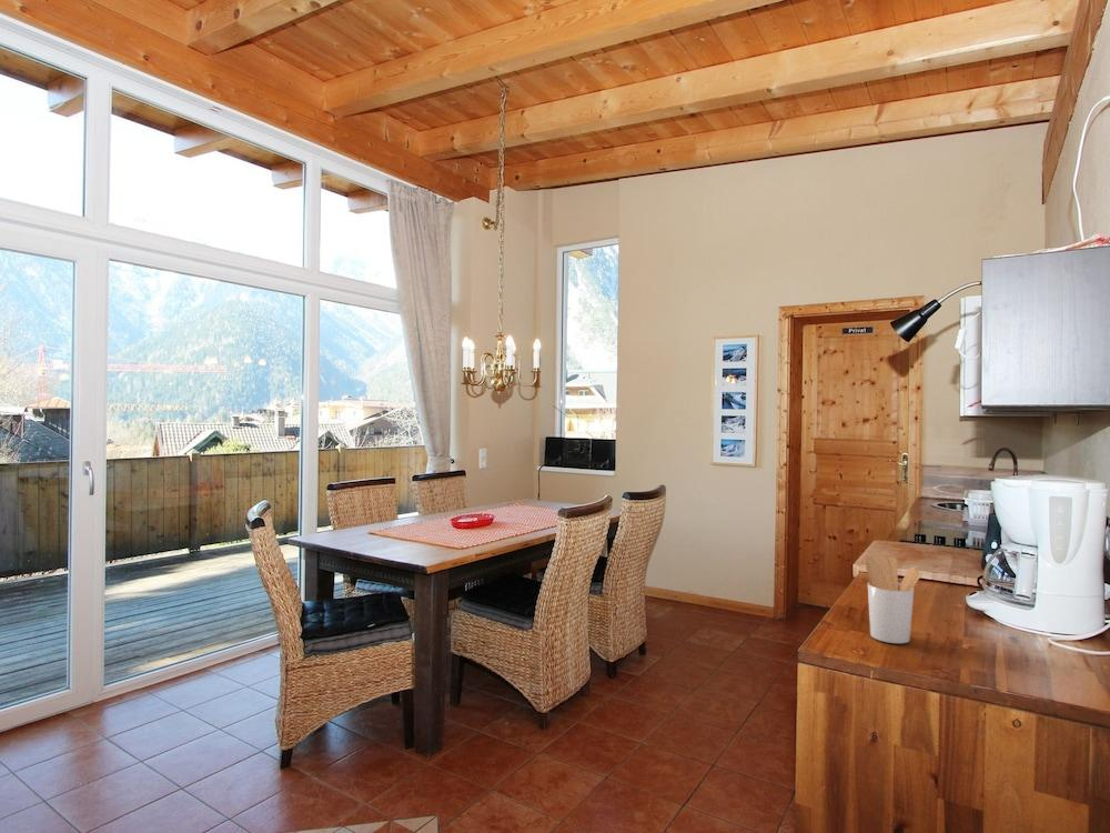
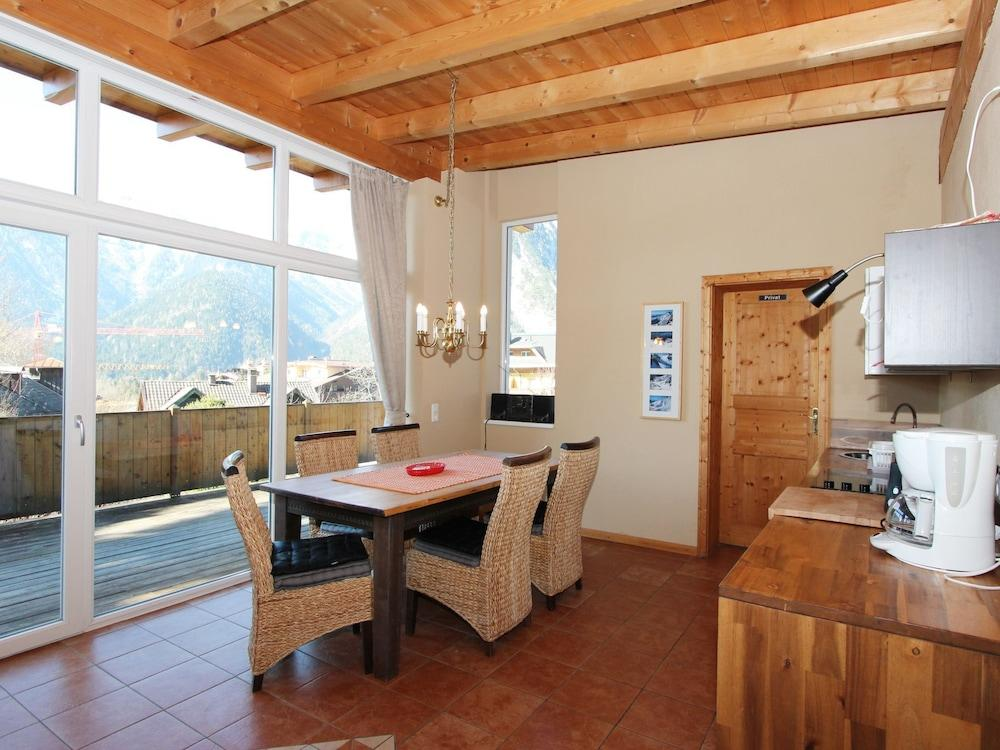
- utensil holder (886, 595)
